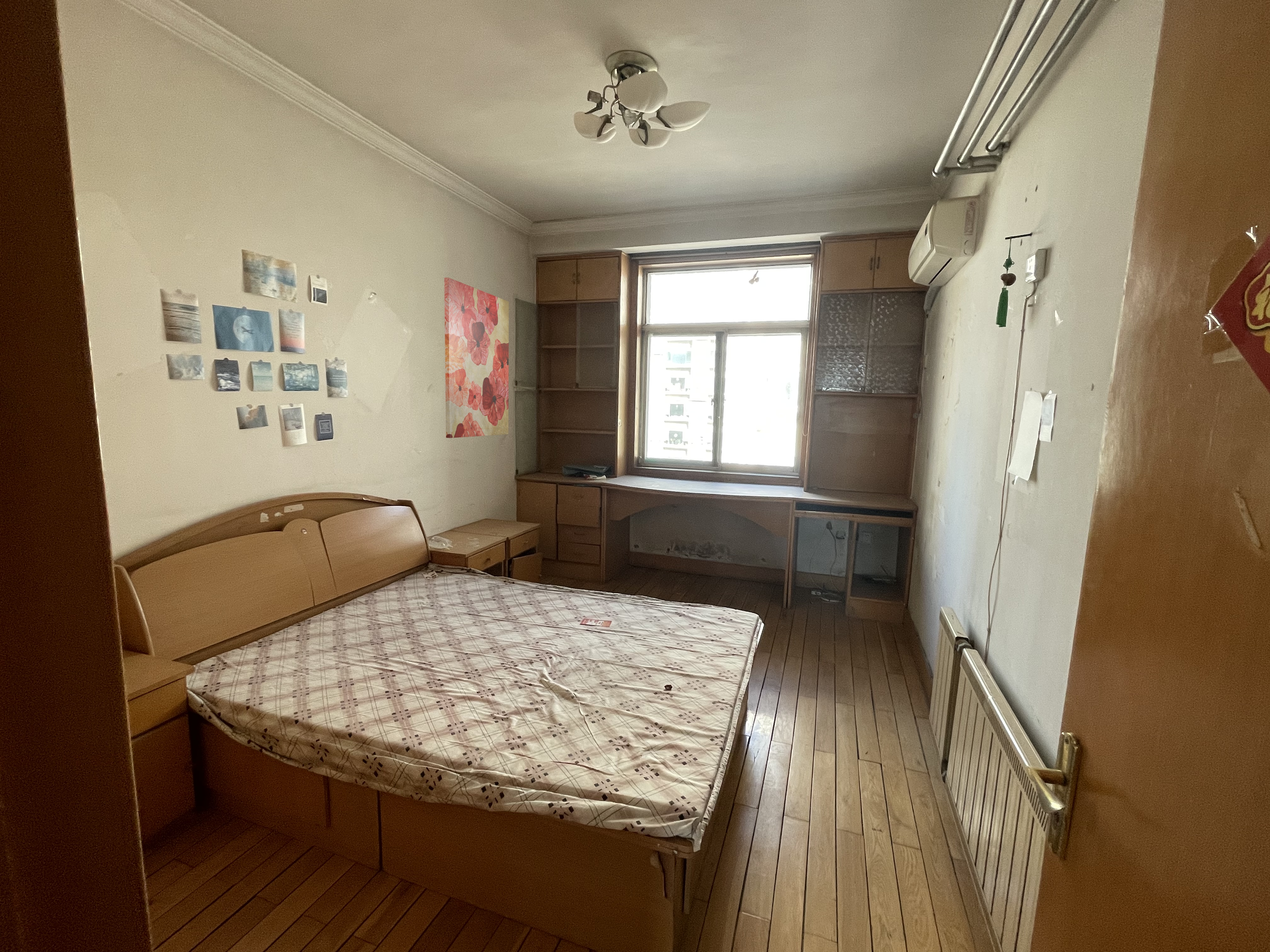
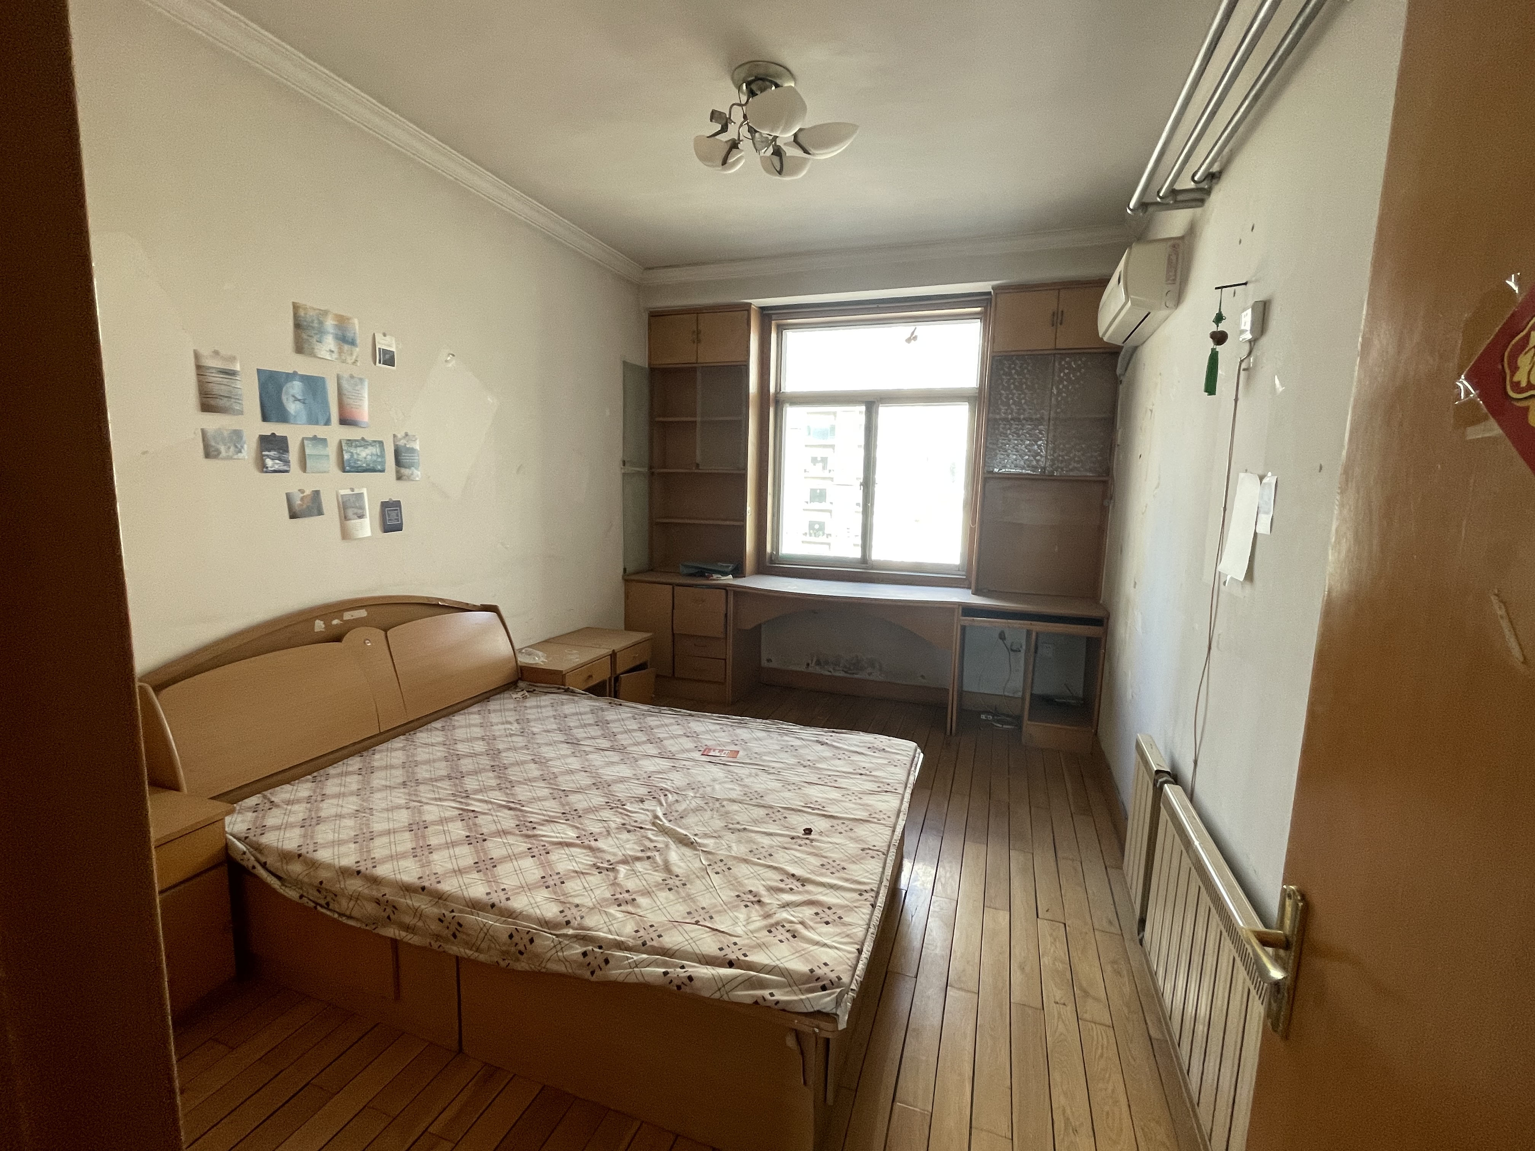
- wall art (480, 364)
